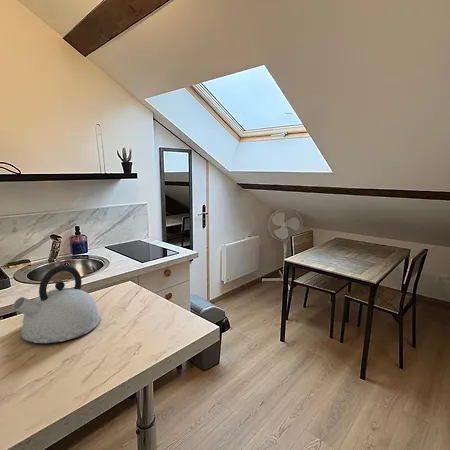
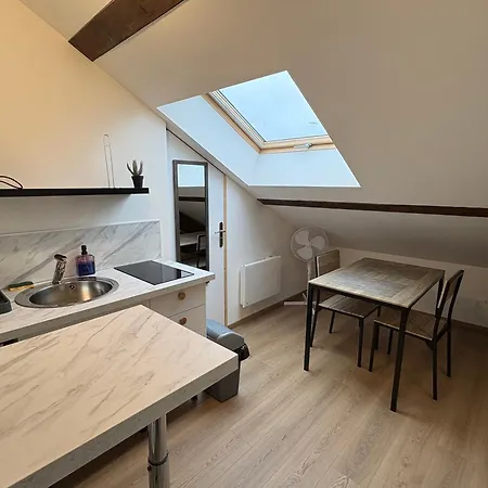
- kettle (57, 297)
